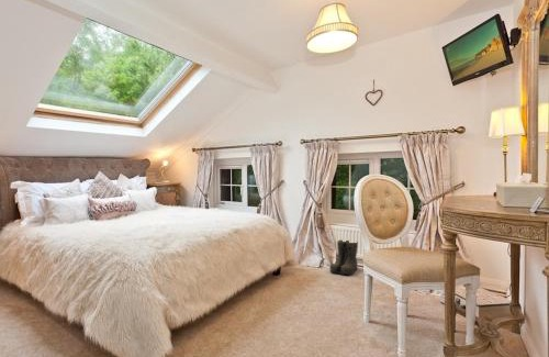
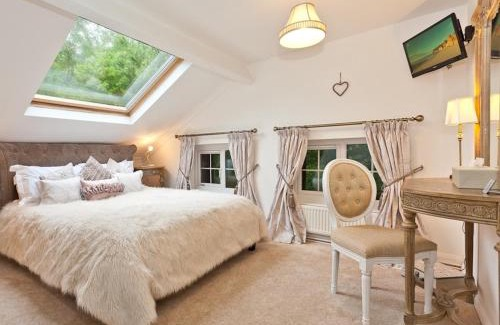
- boots (344, 256)
